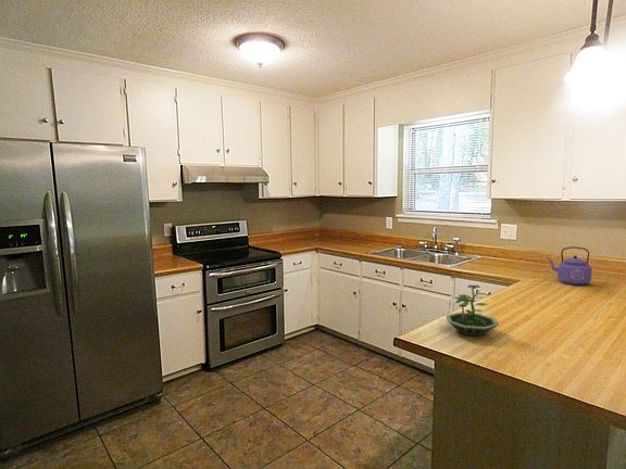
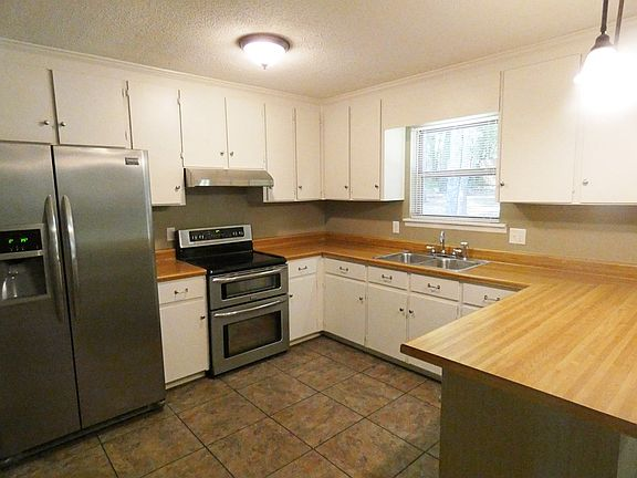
- kettle (568, 264)
- terrarium (472, 292)
